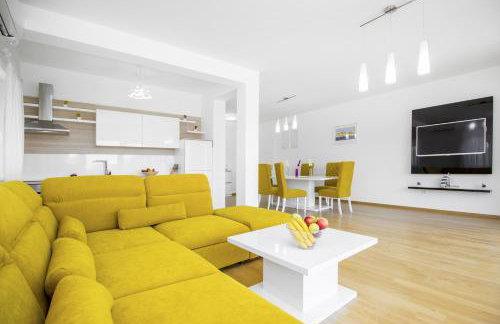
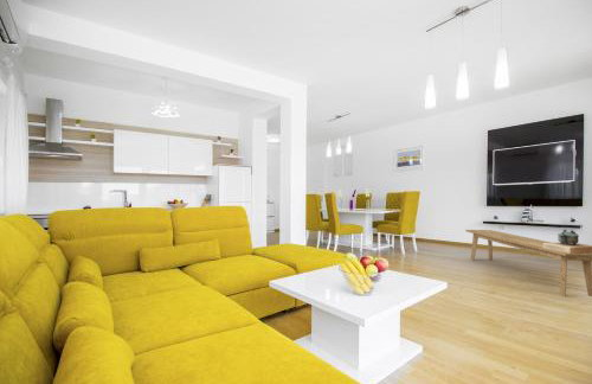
+ decorative urn (568, 239)
+ bench (519, 248)
